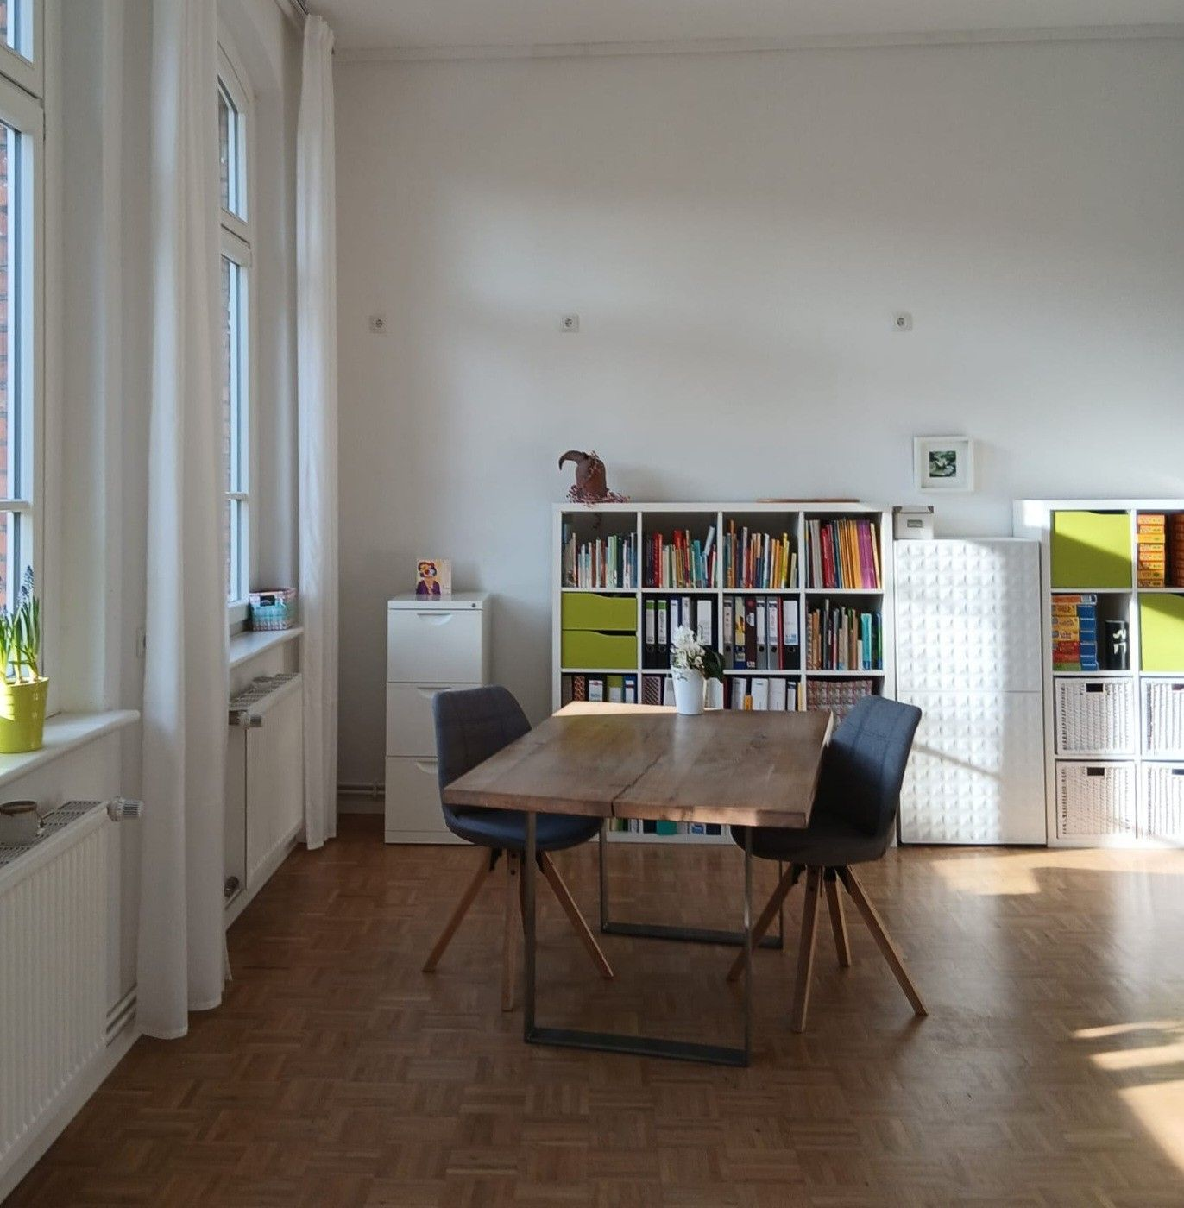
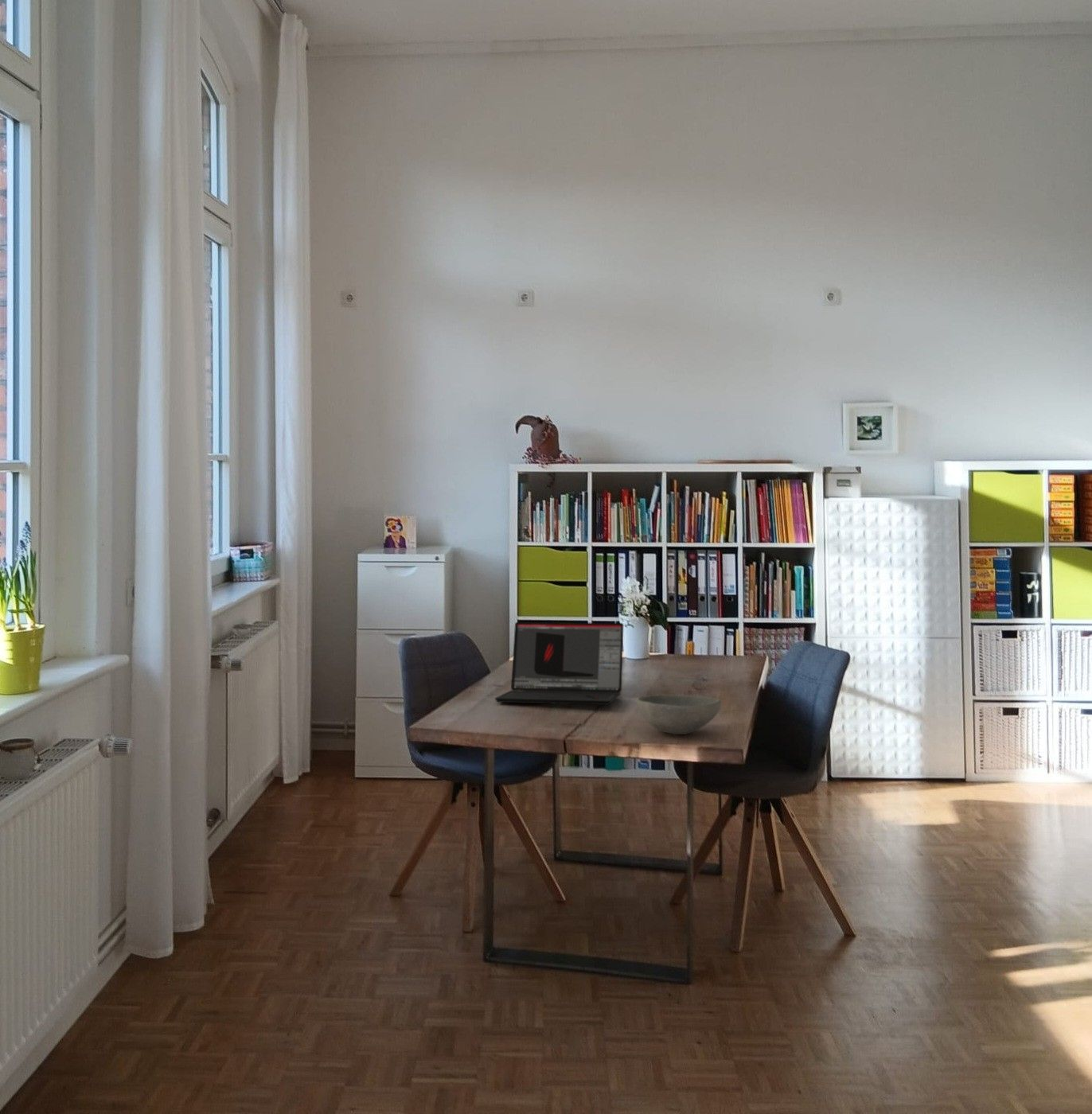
+ laptop (560, 661)
+ bowl (679, 715)
